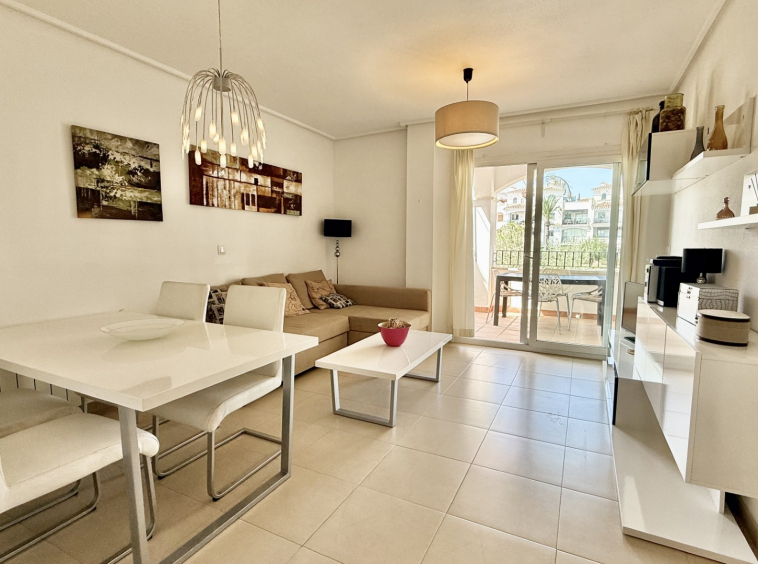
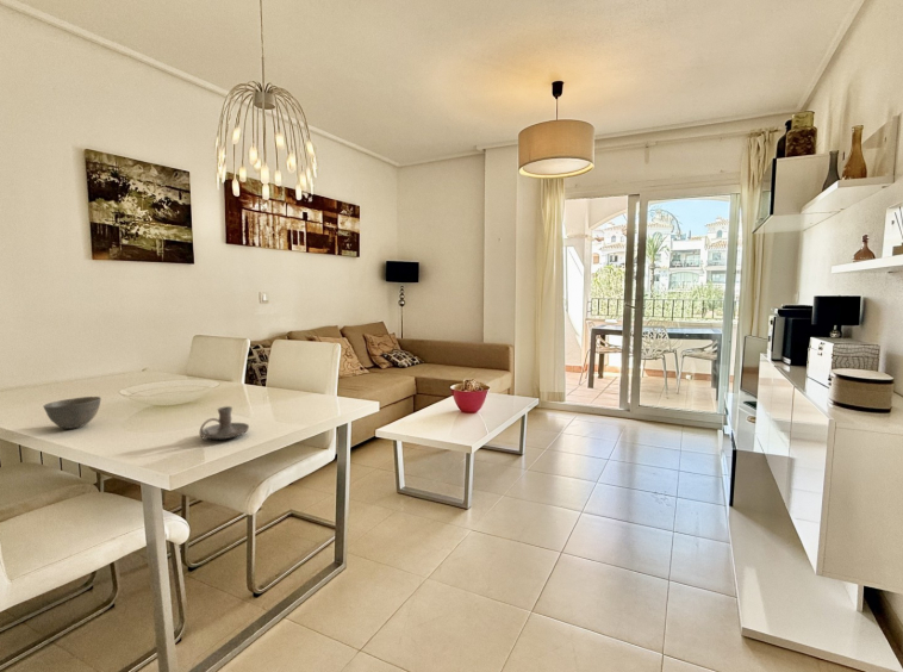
+ candle holder (222, 423)
+ bowl (73, 413)
